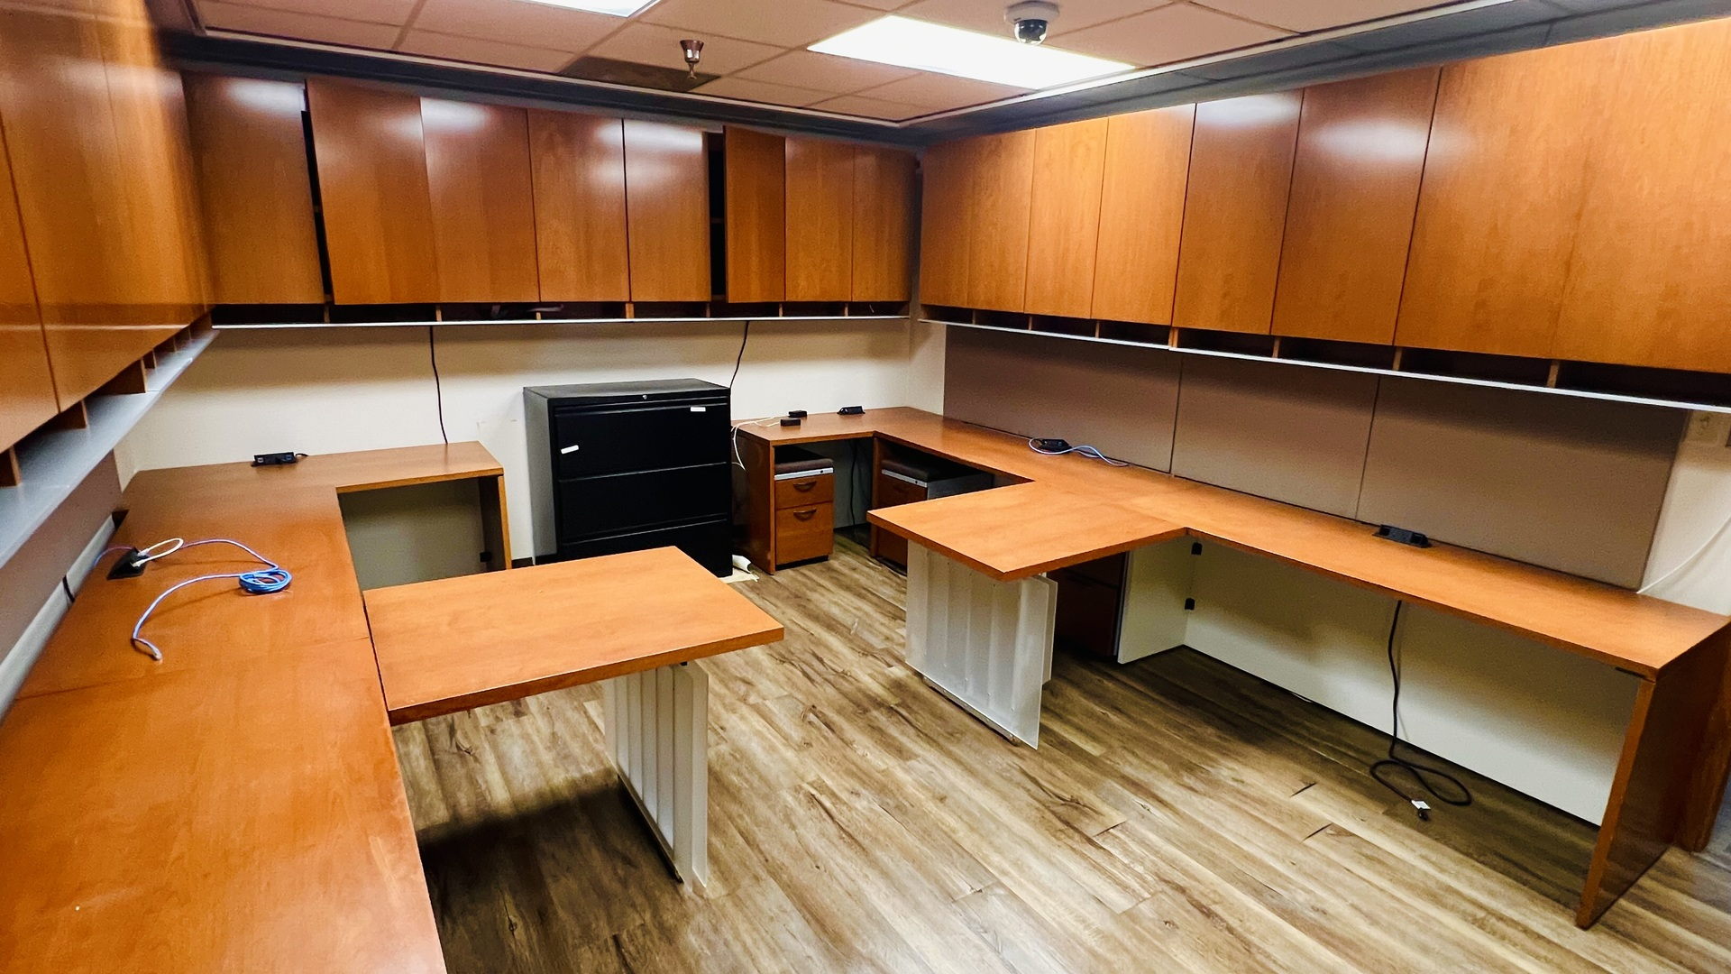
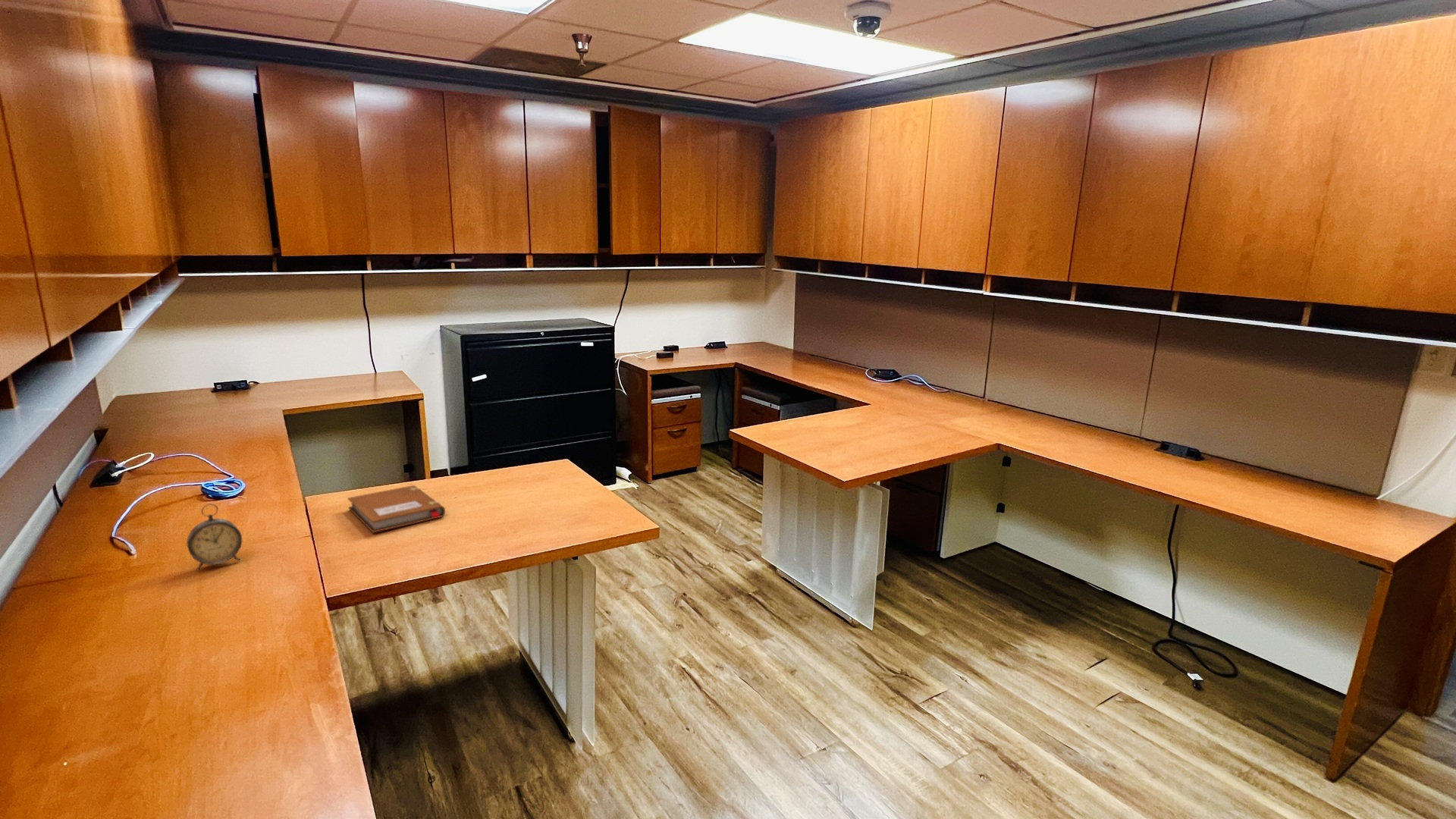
+ alarm clock (213, 534)
+ notebook (397, 507)
